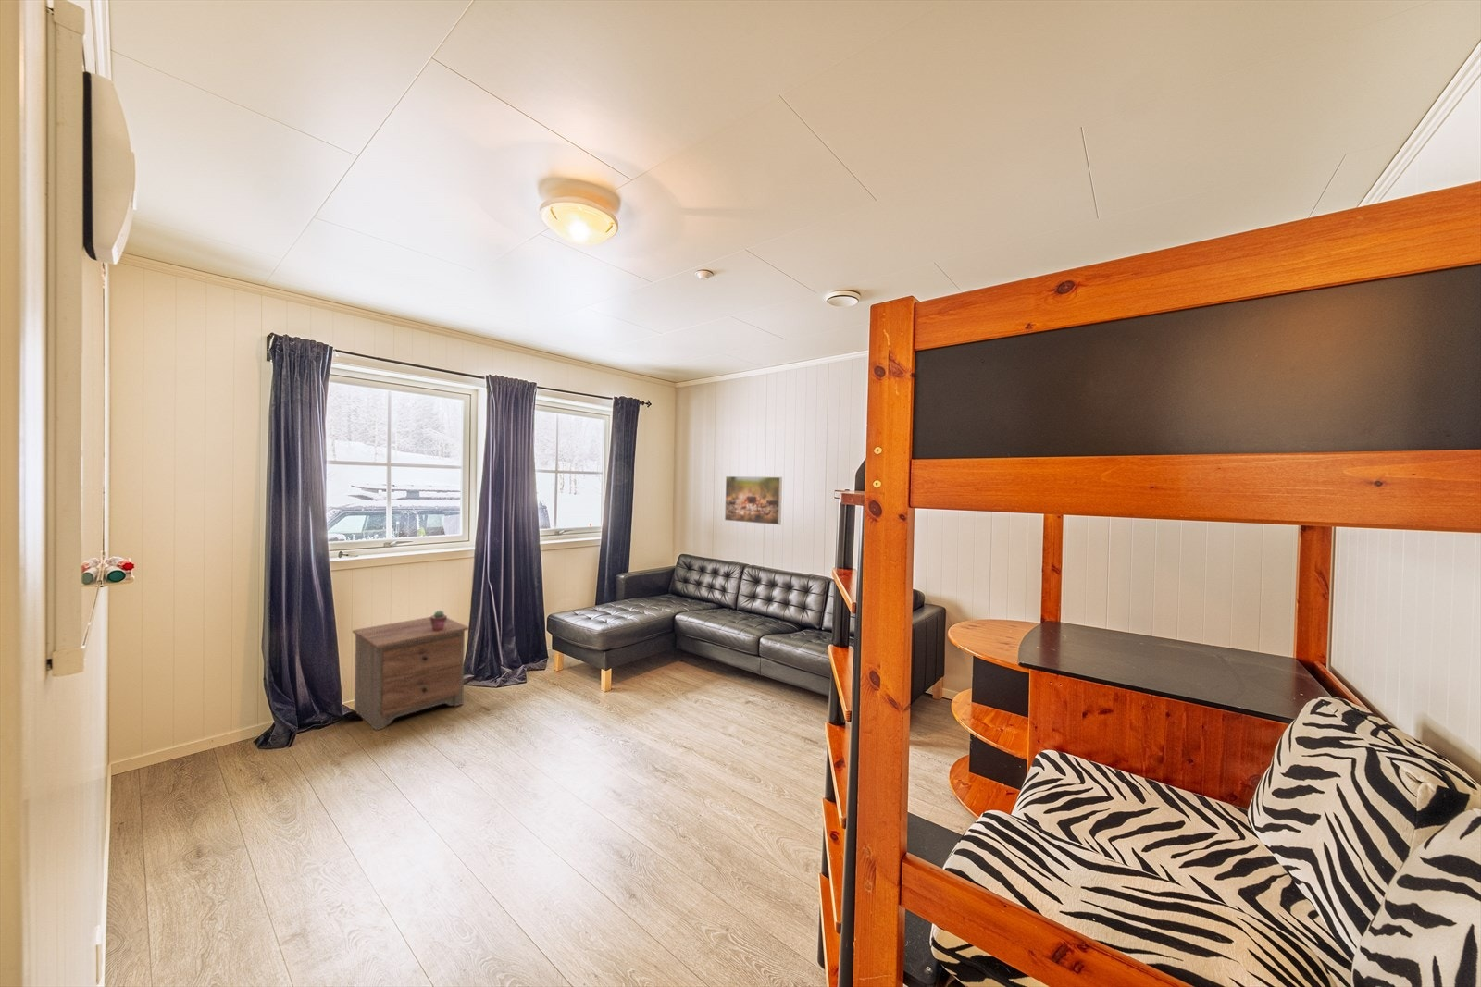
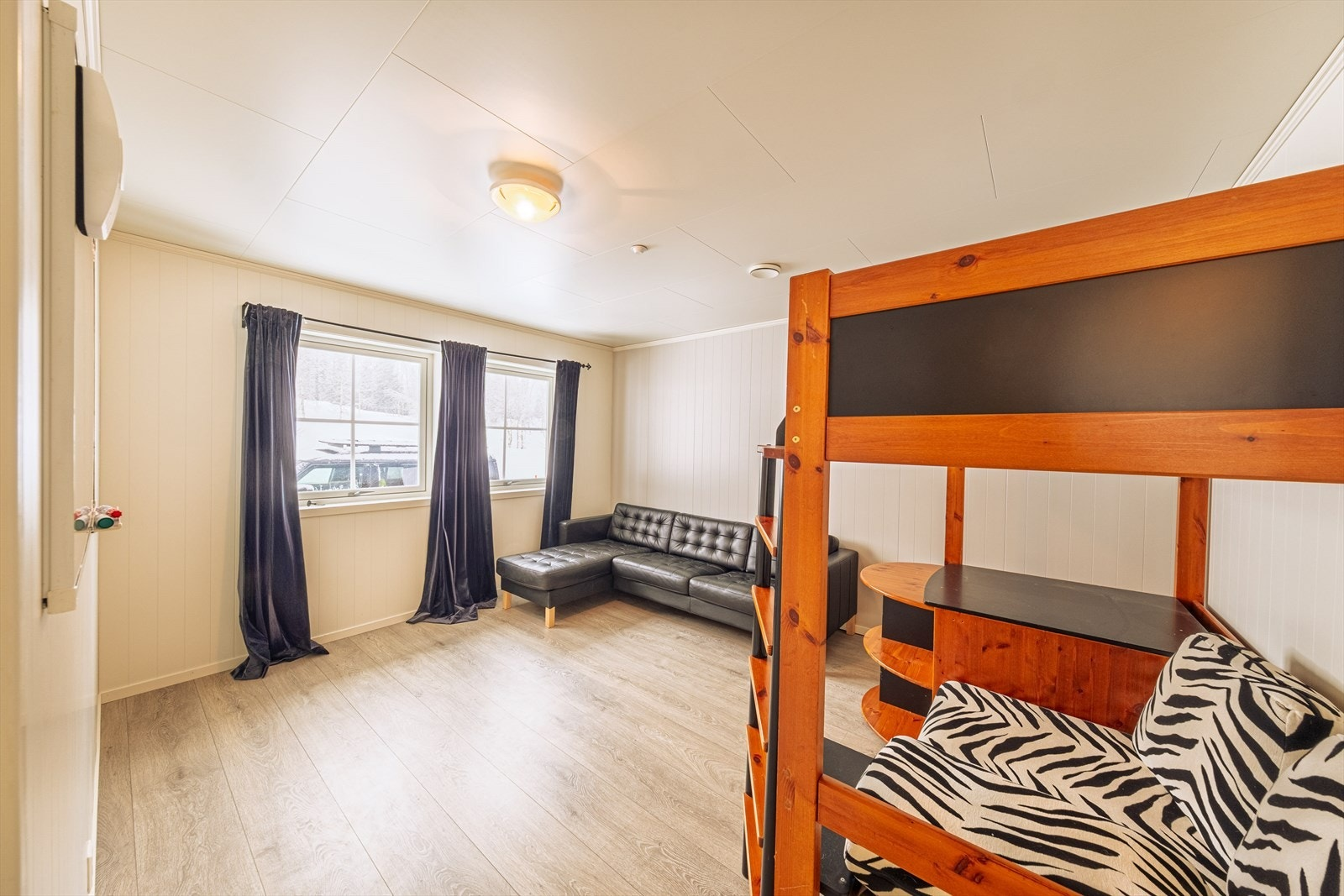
- nightstand (411, 668)
- potted succulent (437, 619)
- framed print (752, 499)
